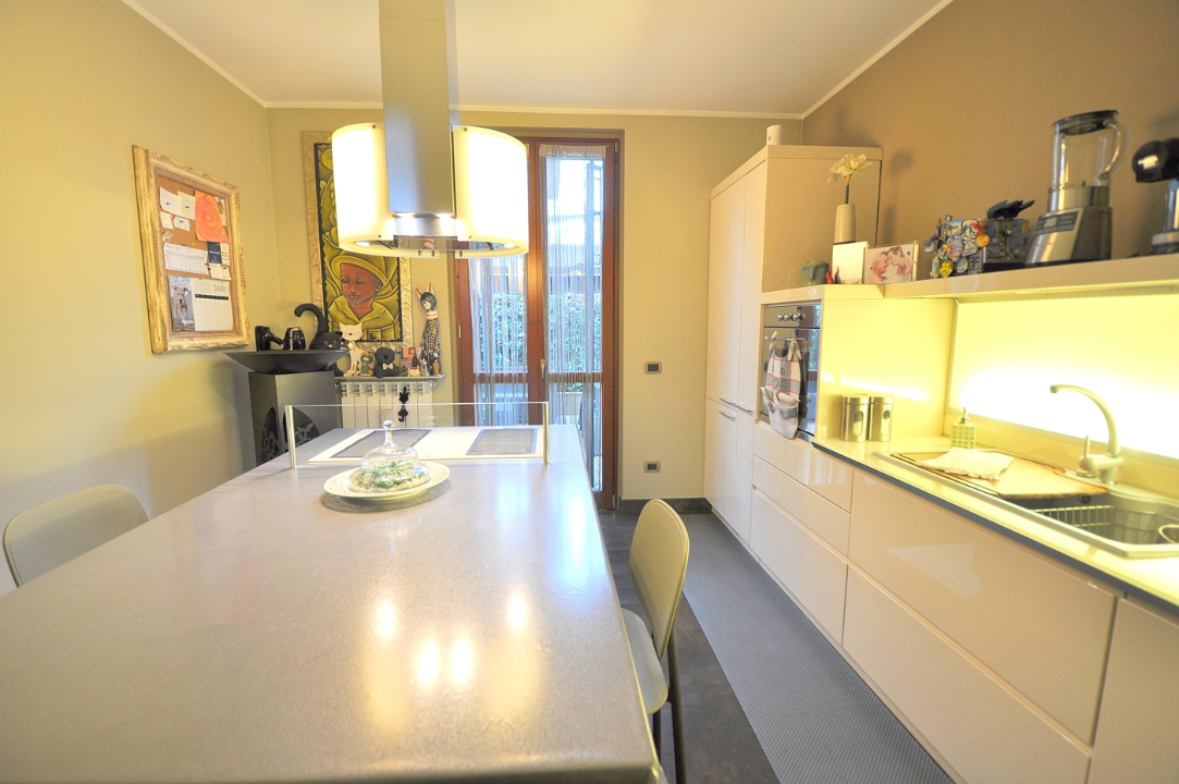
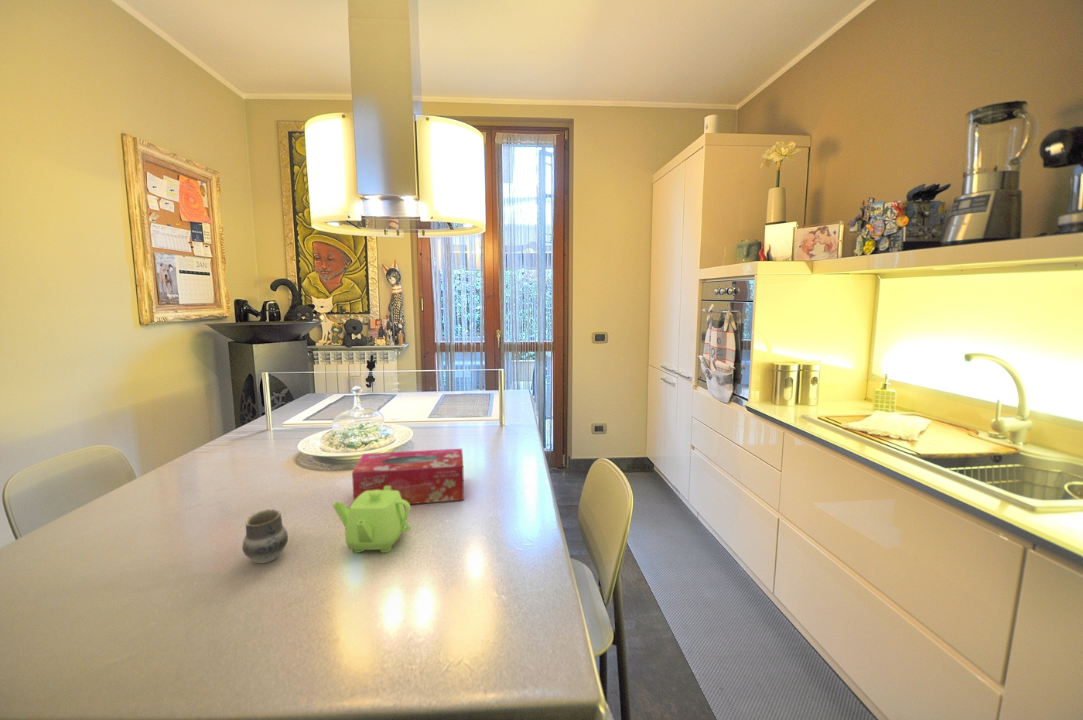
+ cup (263, 535)
+ tissue box (411, 476)
+ teapot (372, 517)
